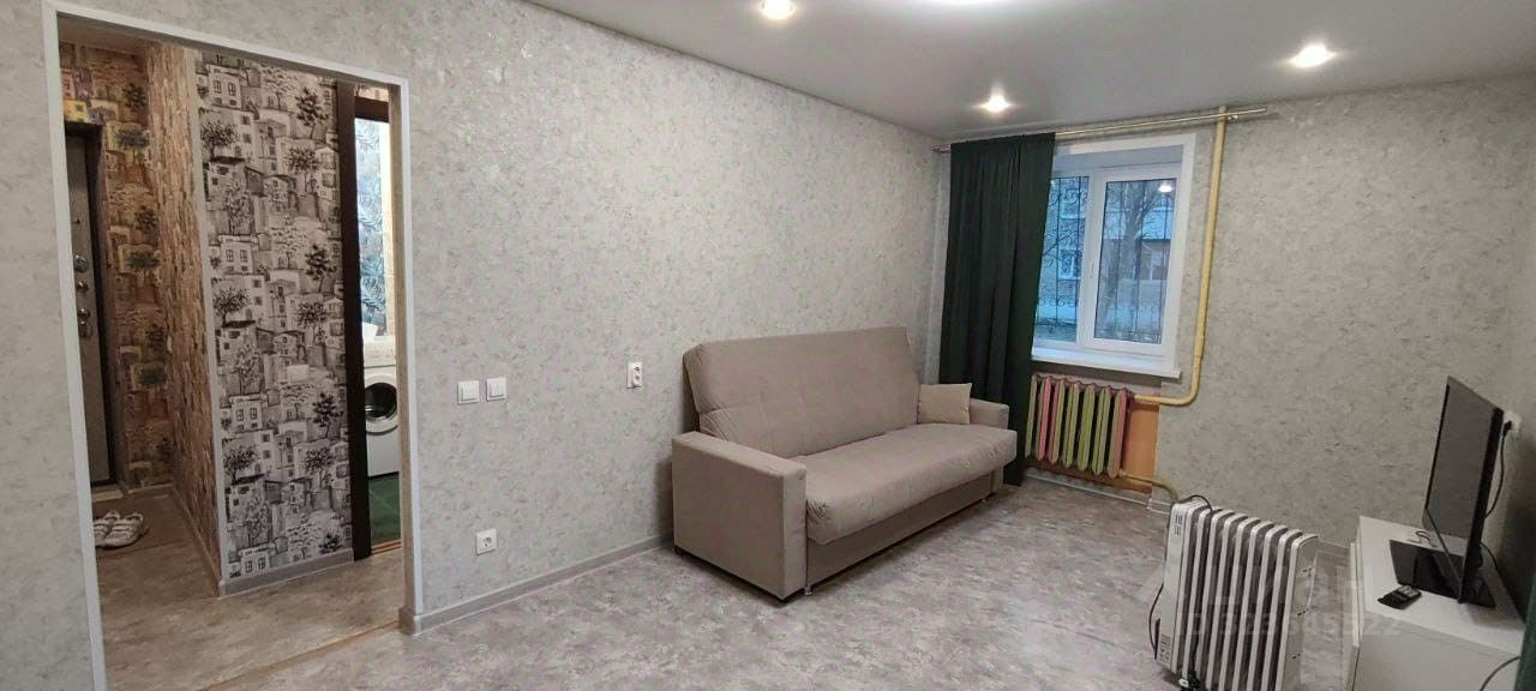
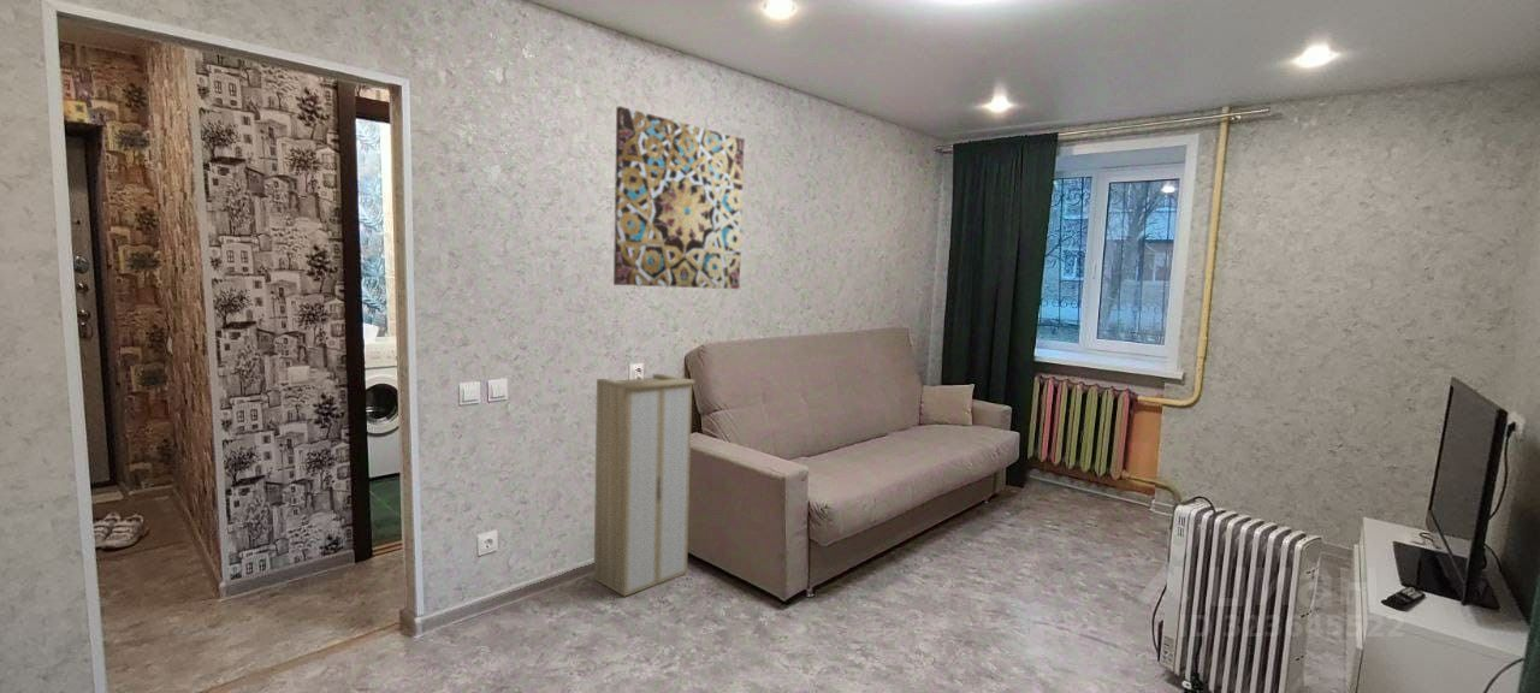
+ cabinet (644, 479)
+ wall art (683, 206)
